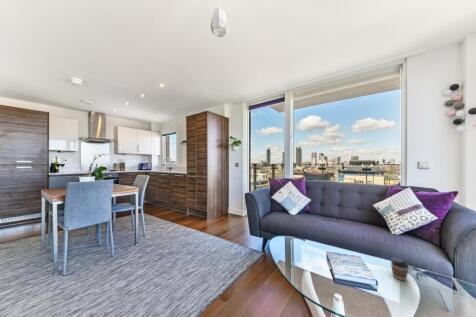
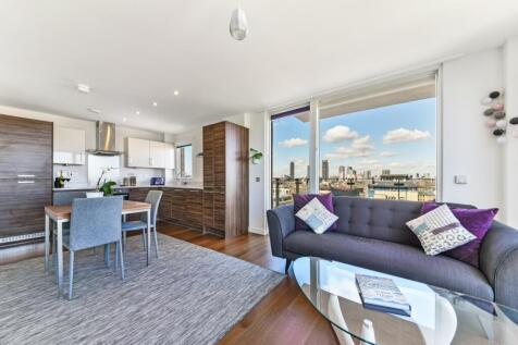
- coffee cup (399, 268)
